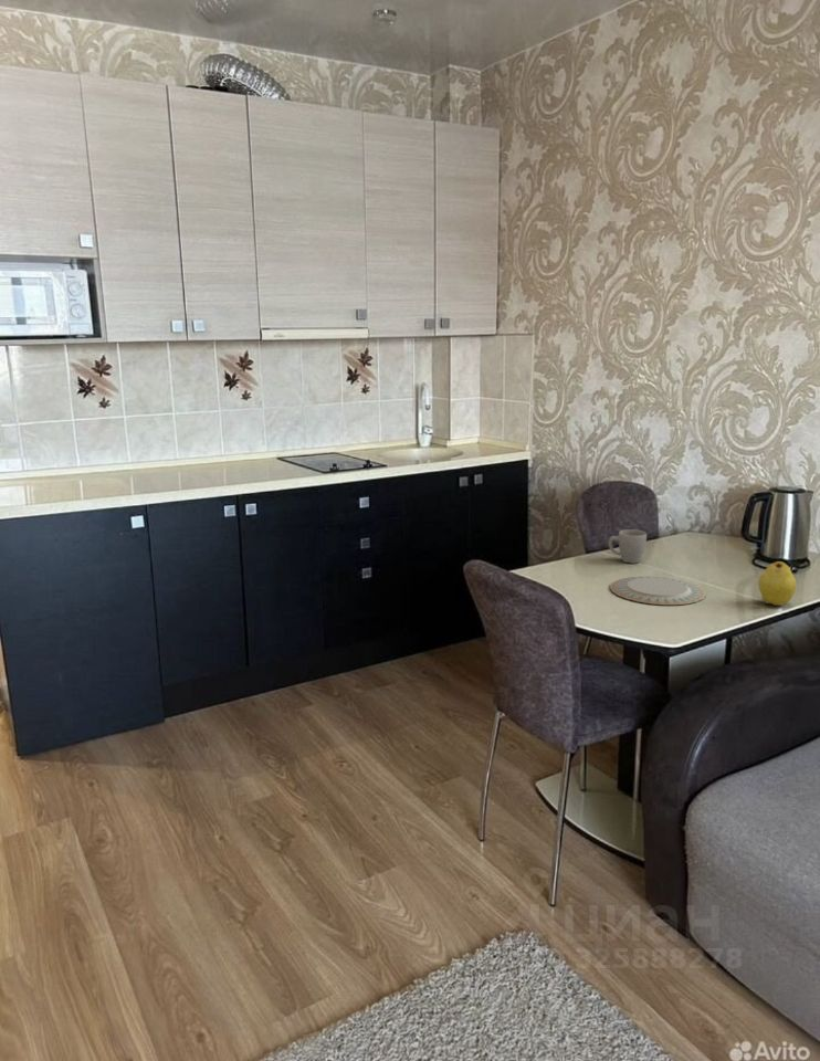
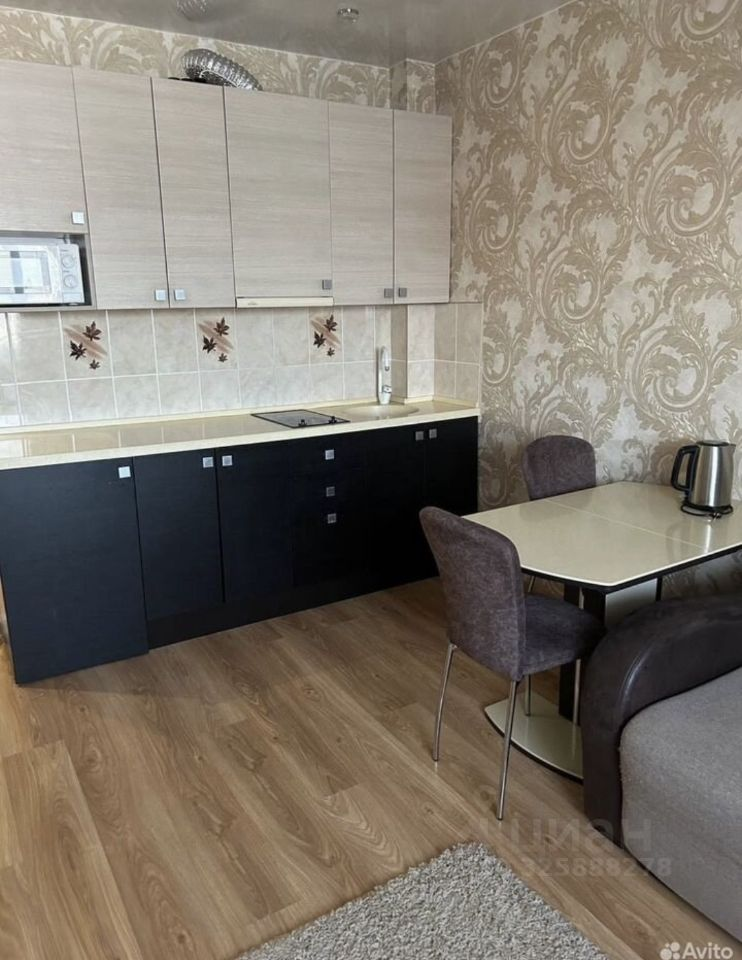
- chinaware (656, 588)
- mug (627, 546)
- fruit (777, 582)
